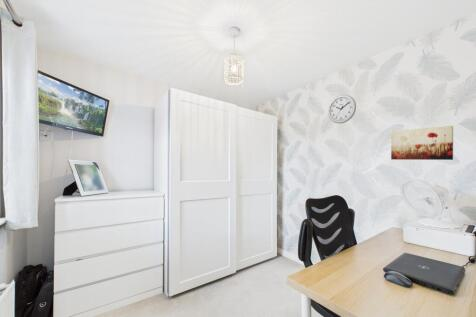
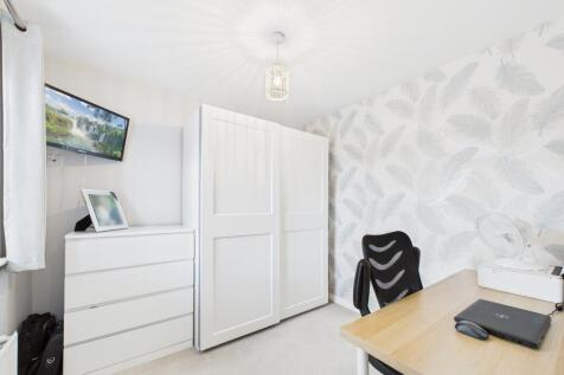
- wall clock (341, 109)
- wall art (419, 144)
